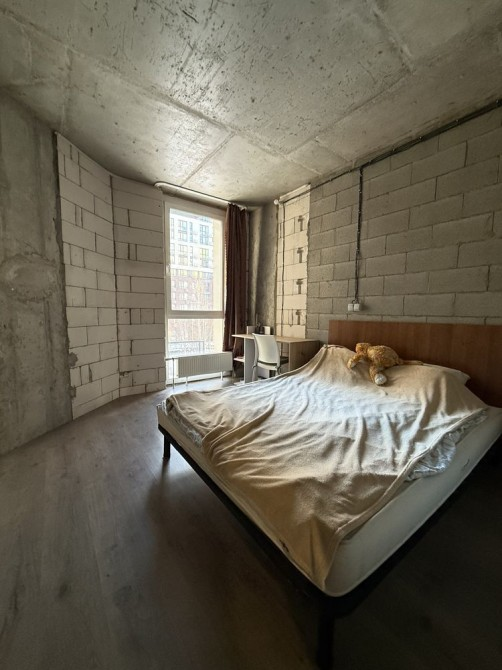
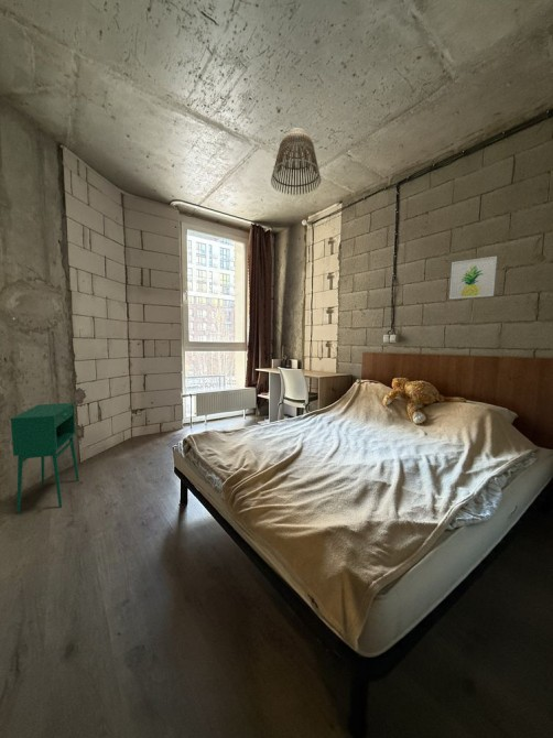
+ wall art (471, 279)
+ lamp shade (295, 158)
+ storage cabinet (48, 453)
